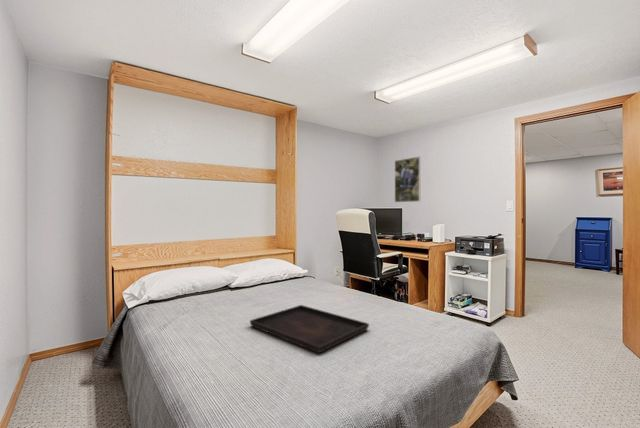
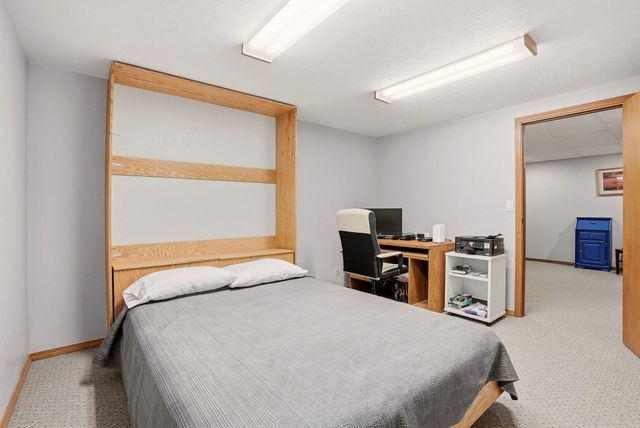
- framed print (407, 180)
- serving tray (308, 325)
